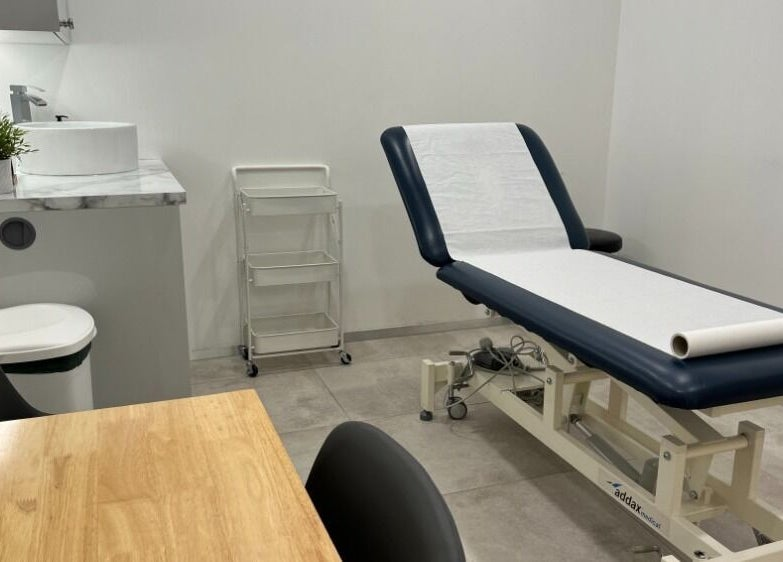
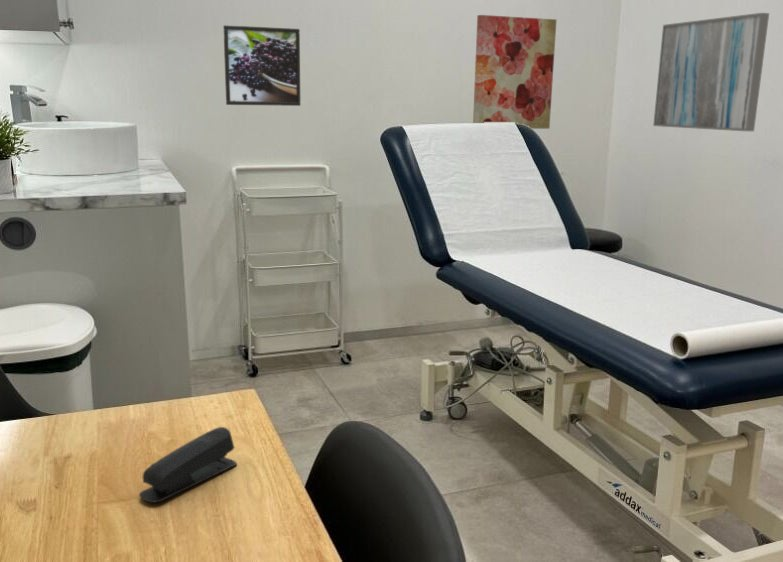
+ stapler (189, 461)
+ wall art (705, 74)
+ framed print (262, 66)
+ wall art (514, 73)
